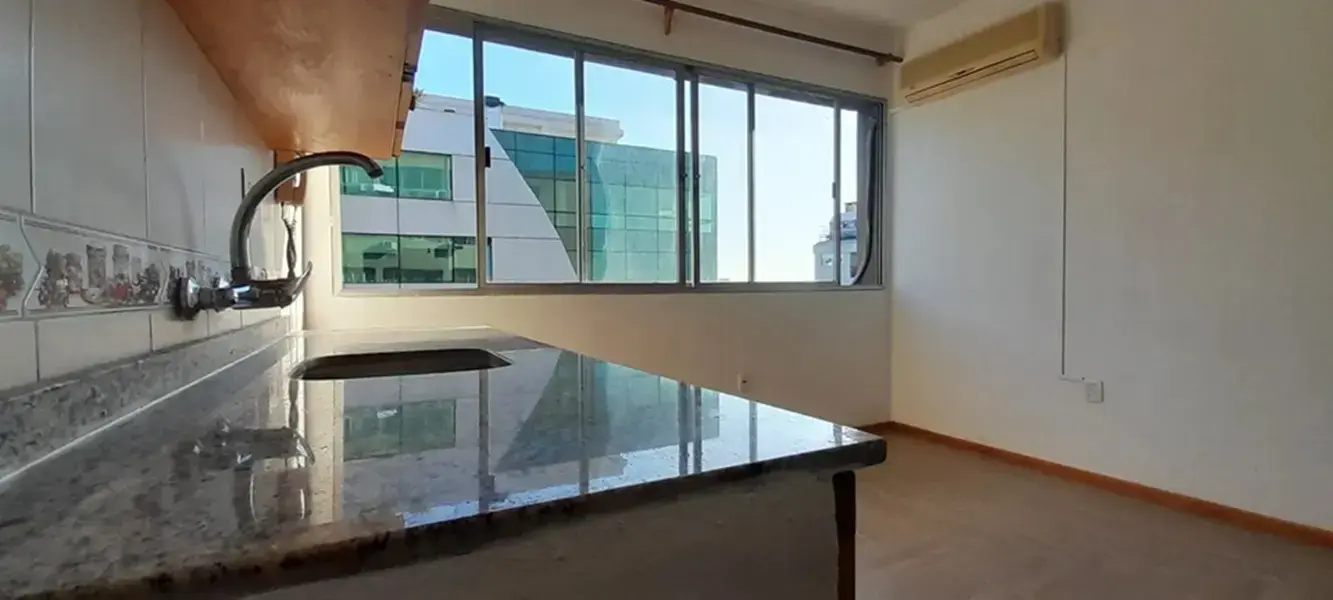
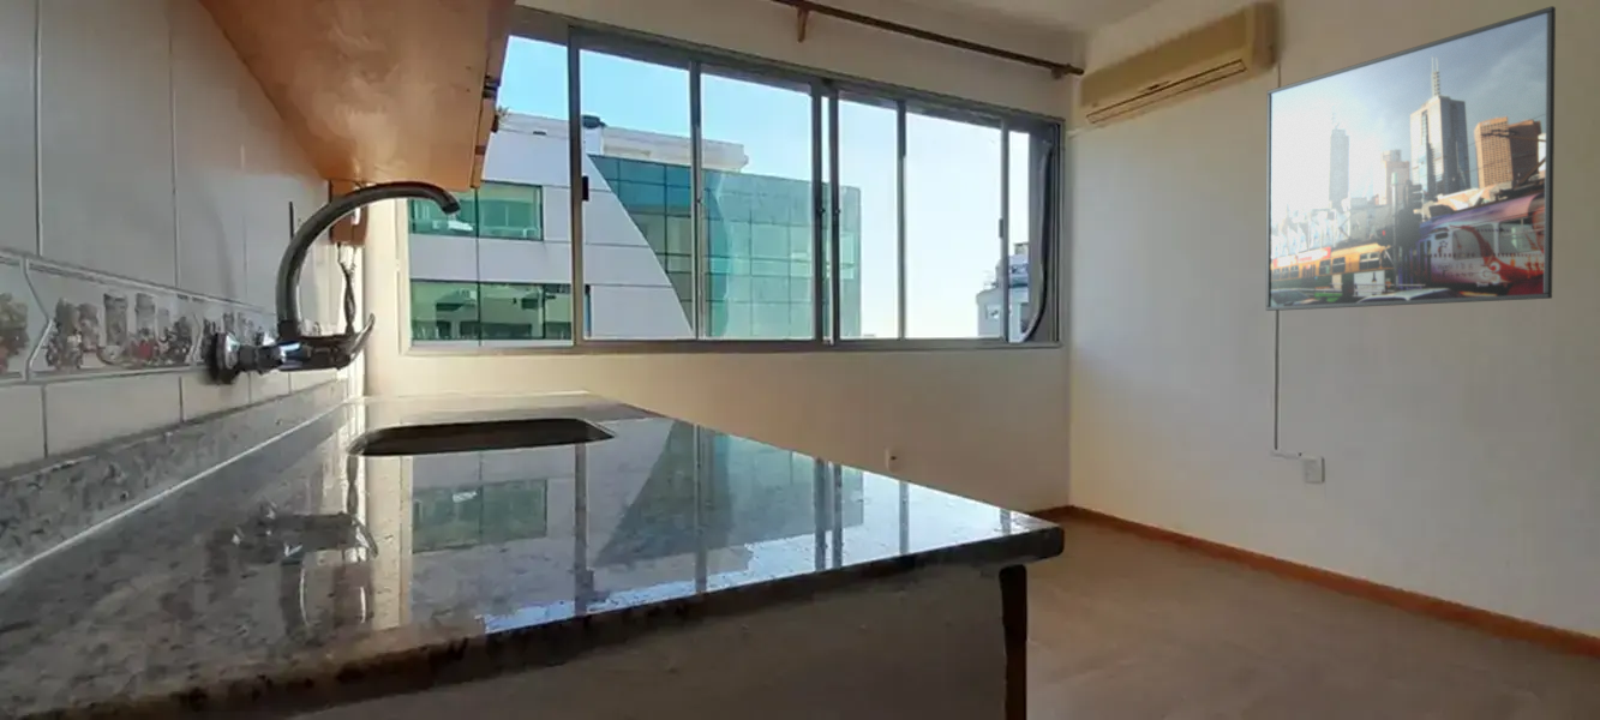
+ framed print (1390, 180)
